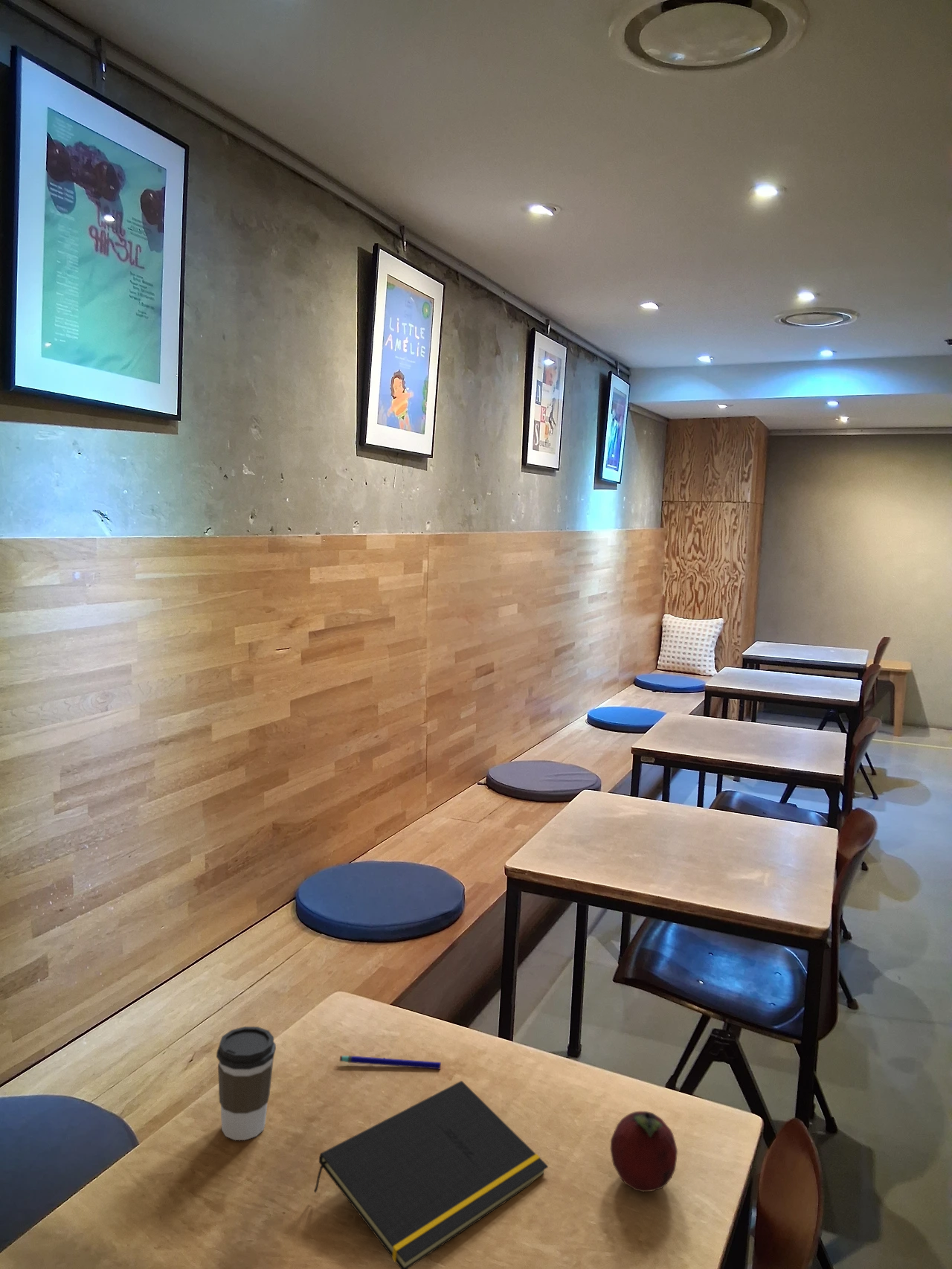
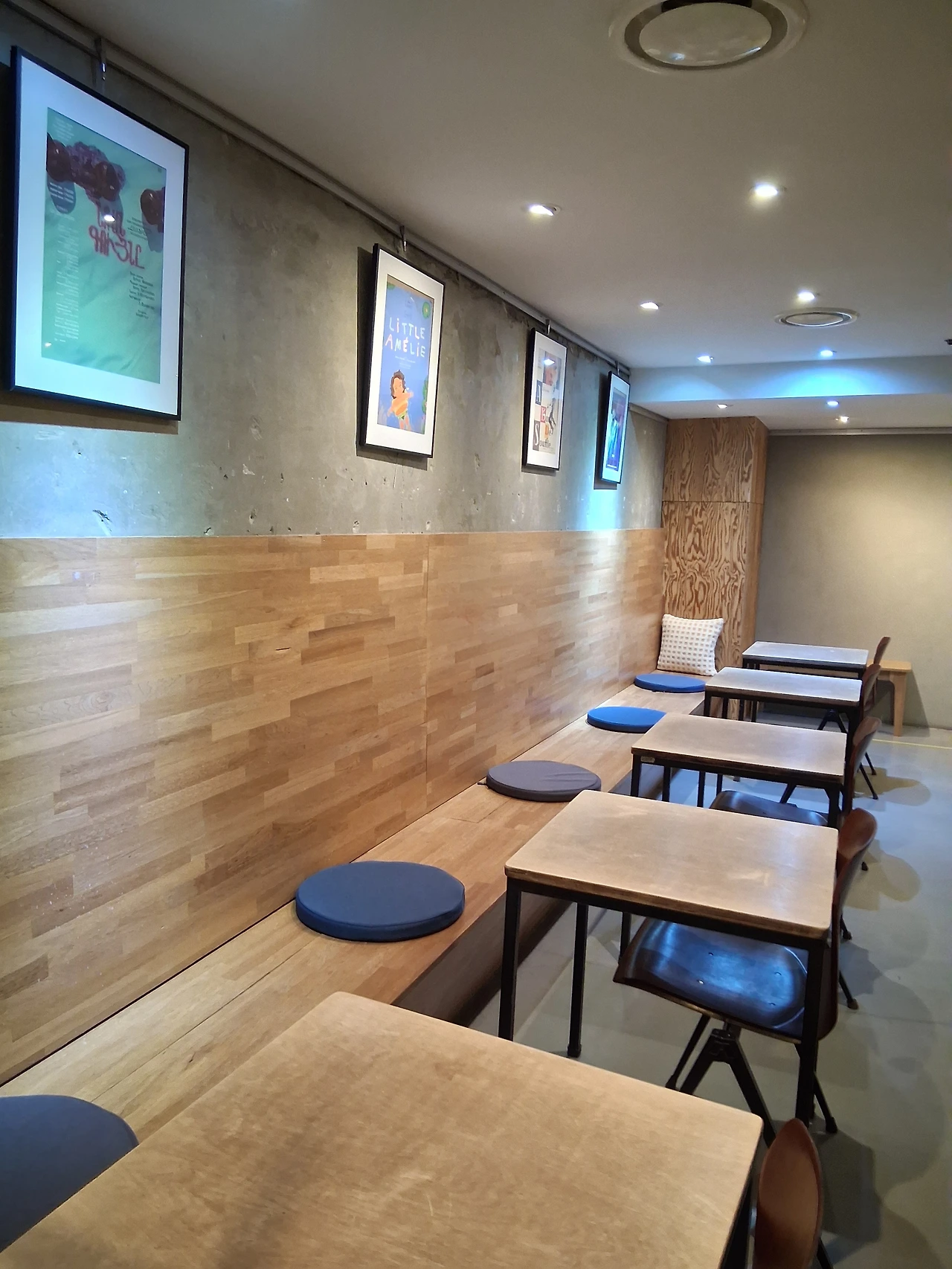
- pen (390, 1061)
- fruit (643, 1146)
- notepad (436, 1164)
- coffee cup (245, 1083)
